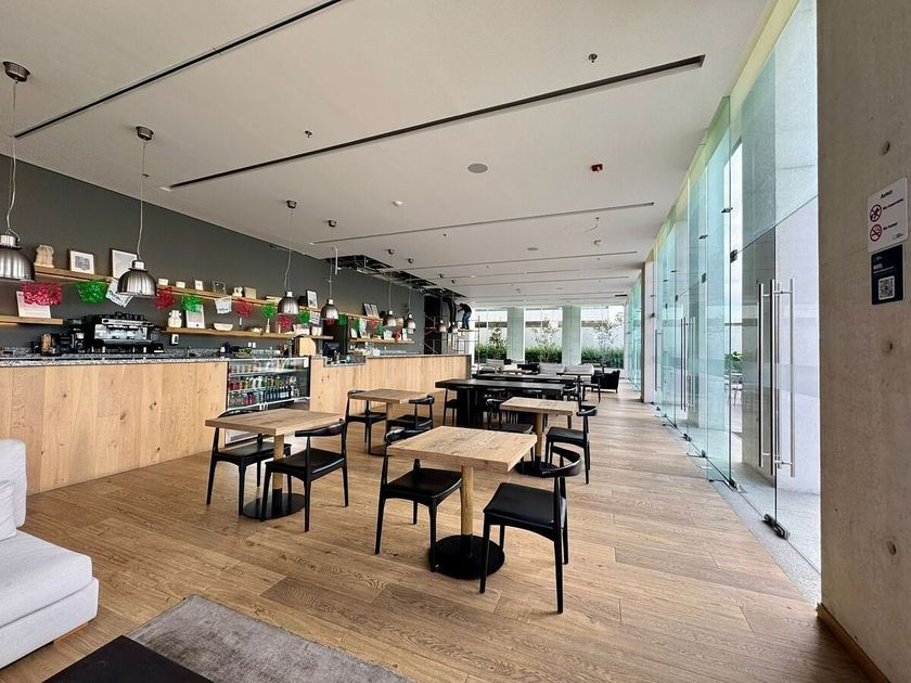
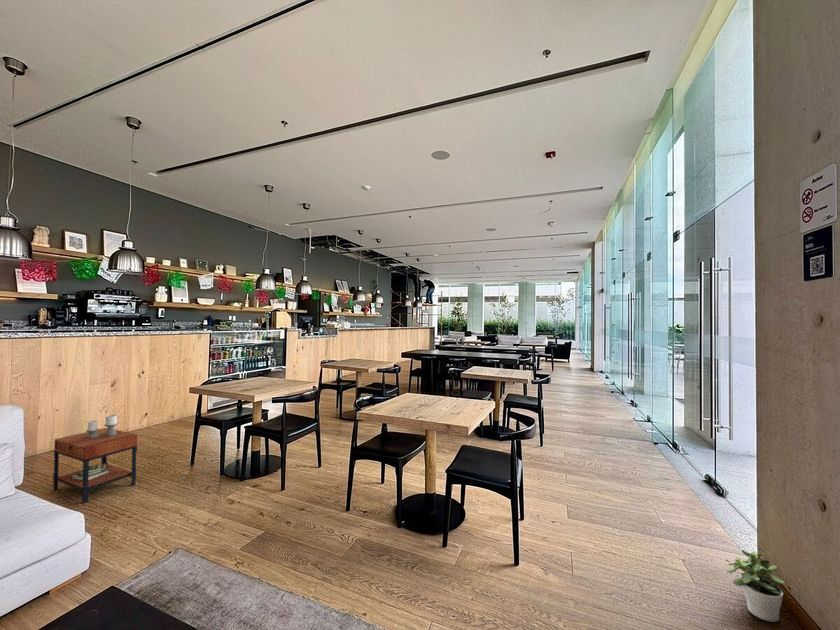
+ side table (96, 452)
+ potted plant (752, 581)
